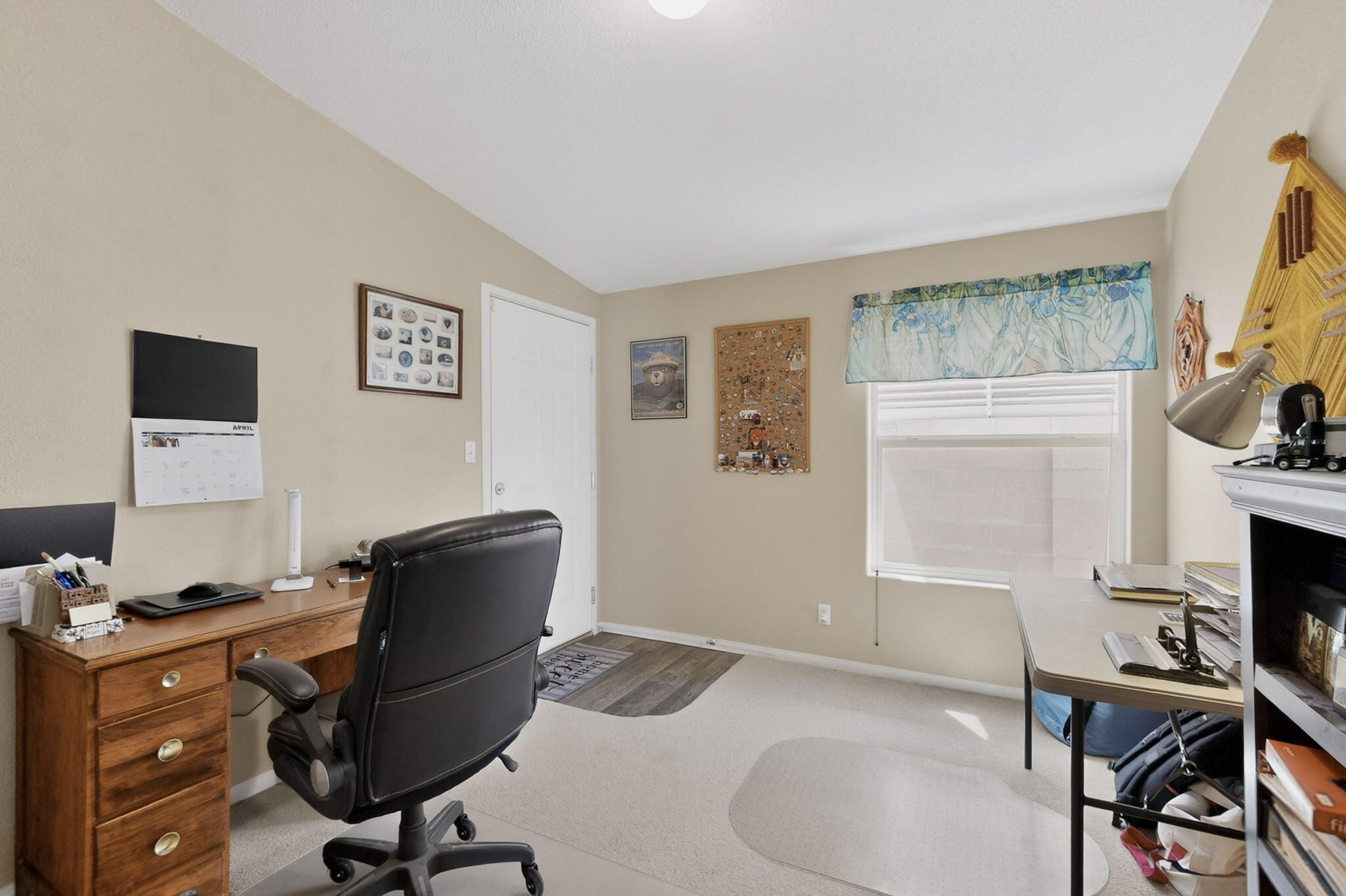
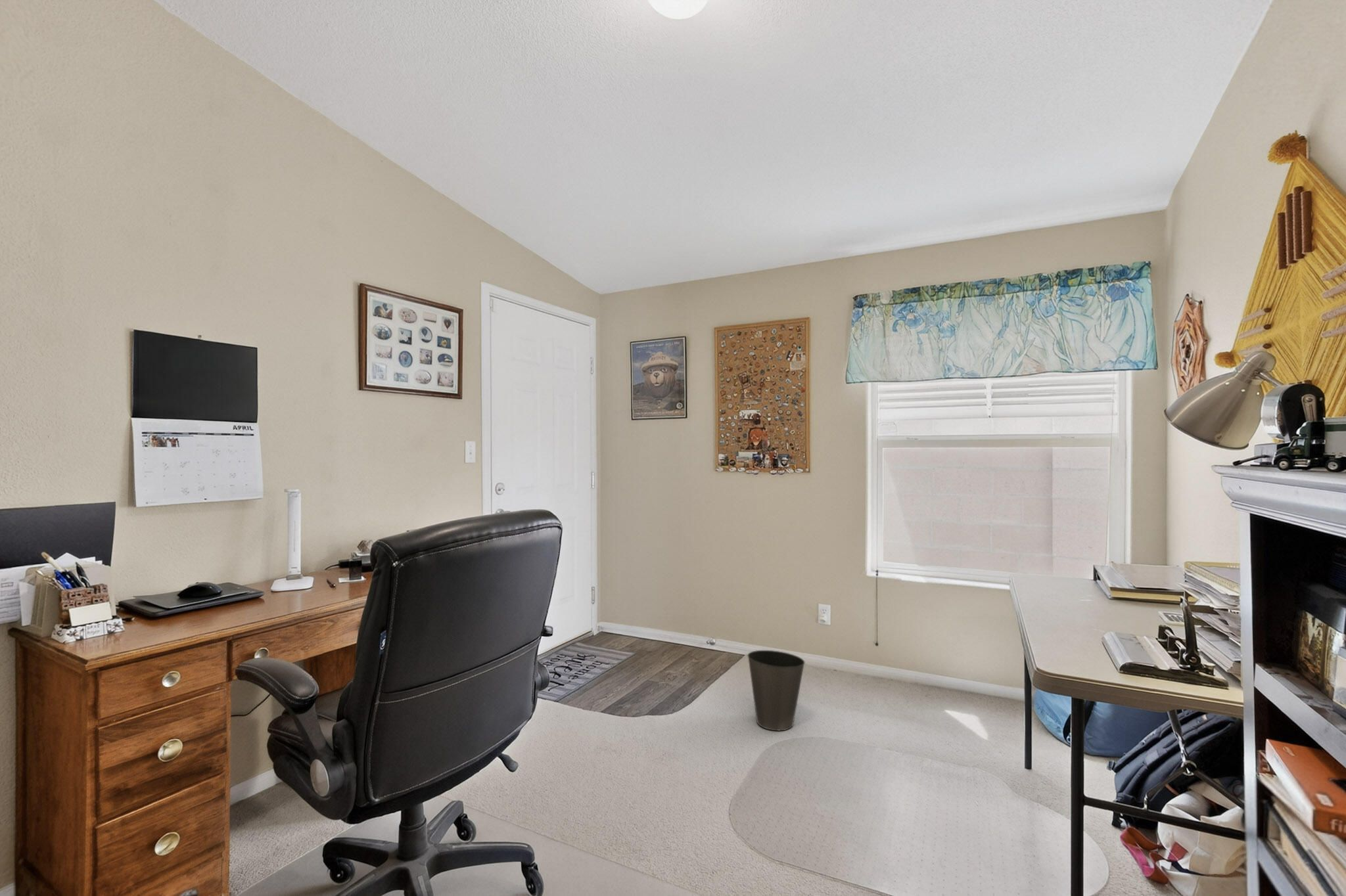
+ waste basket (776, 690)
